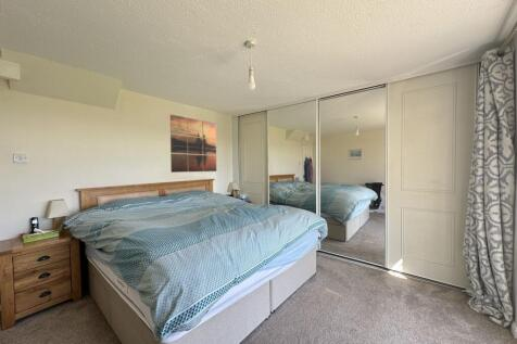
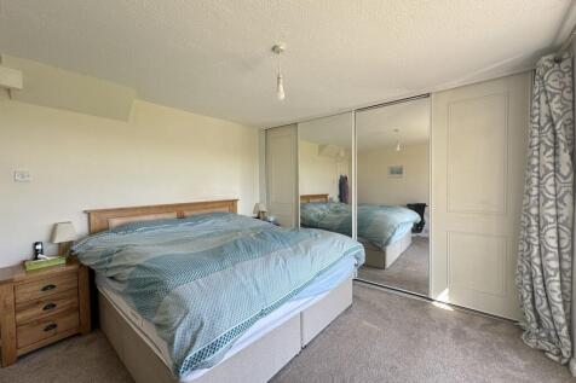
- wall art (194, 145)
